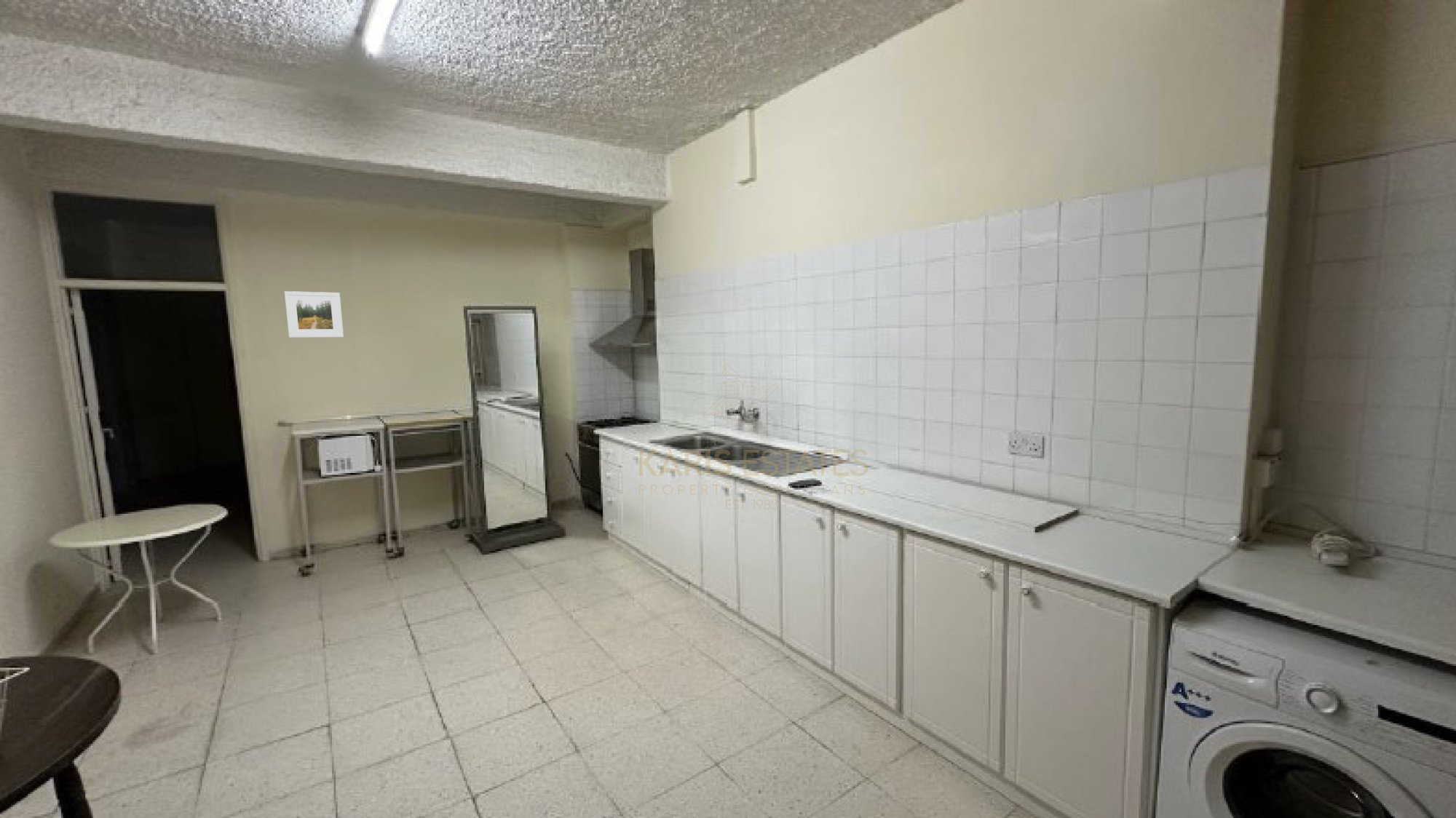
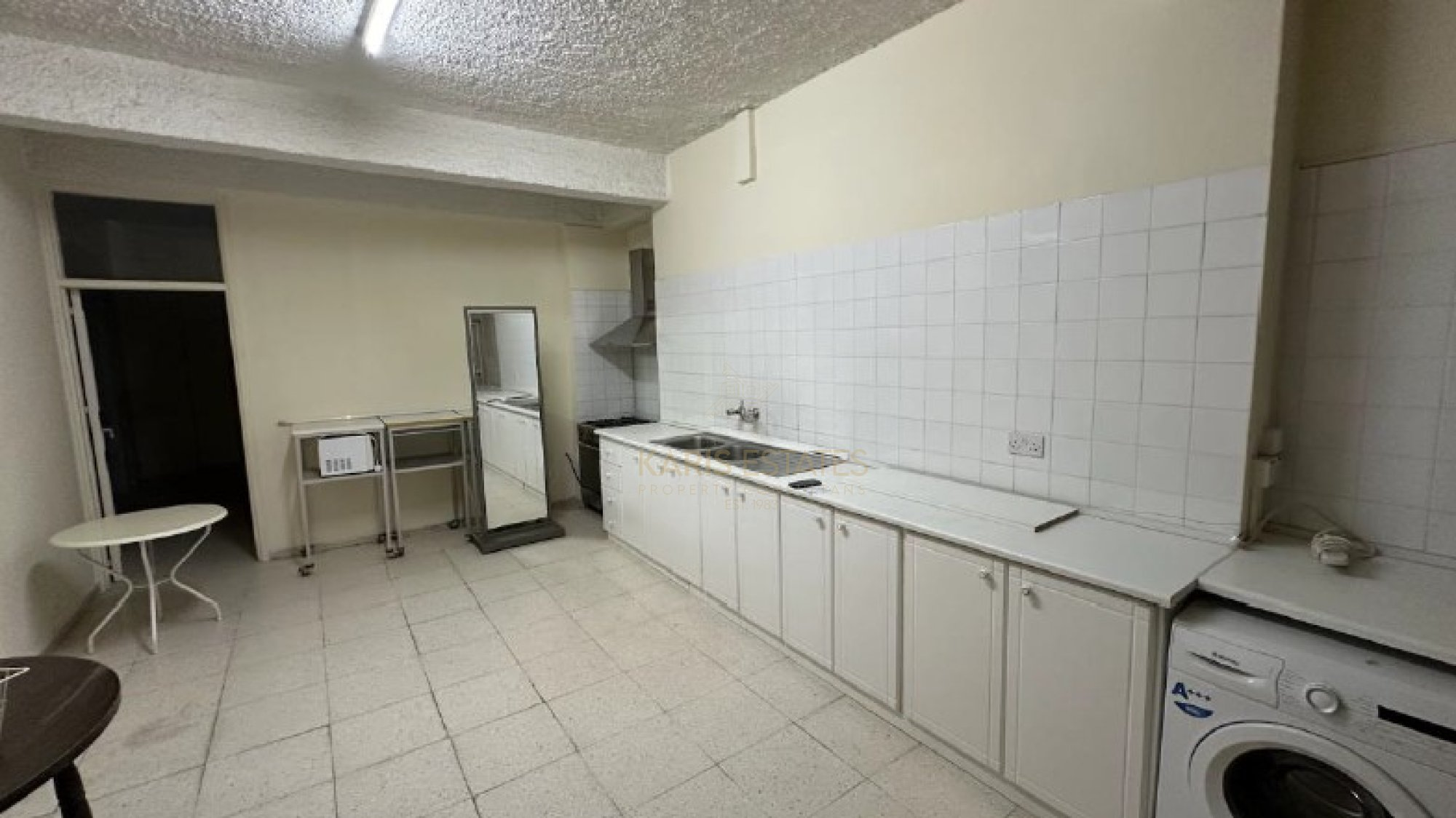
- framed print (314, 314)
